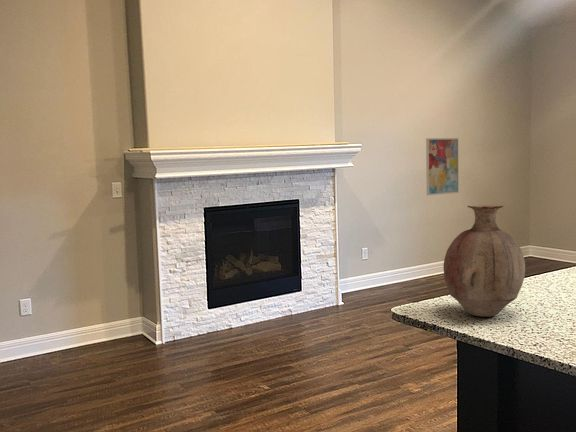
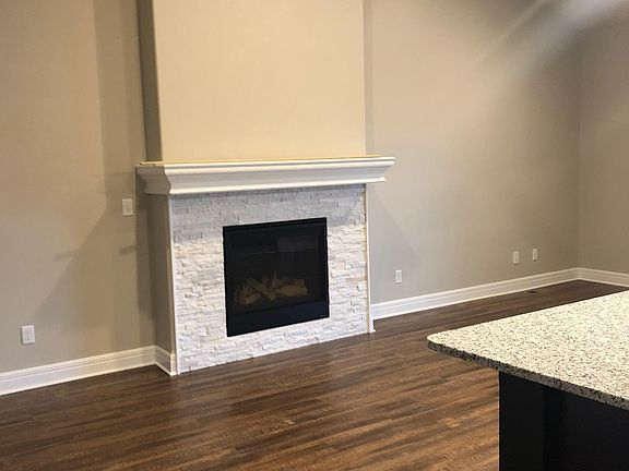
- wall art (442, 166)
- vase (483, 260)
